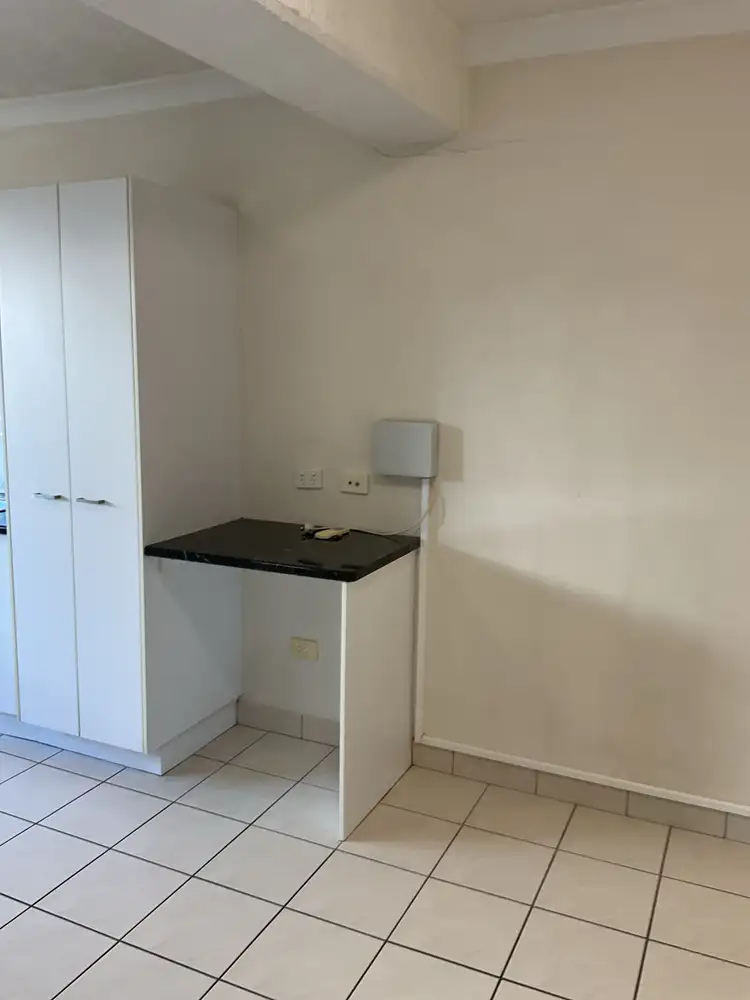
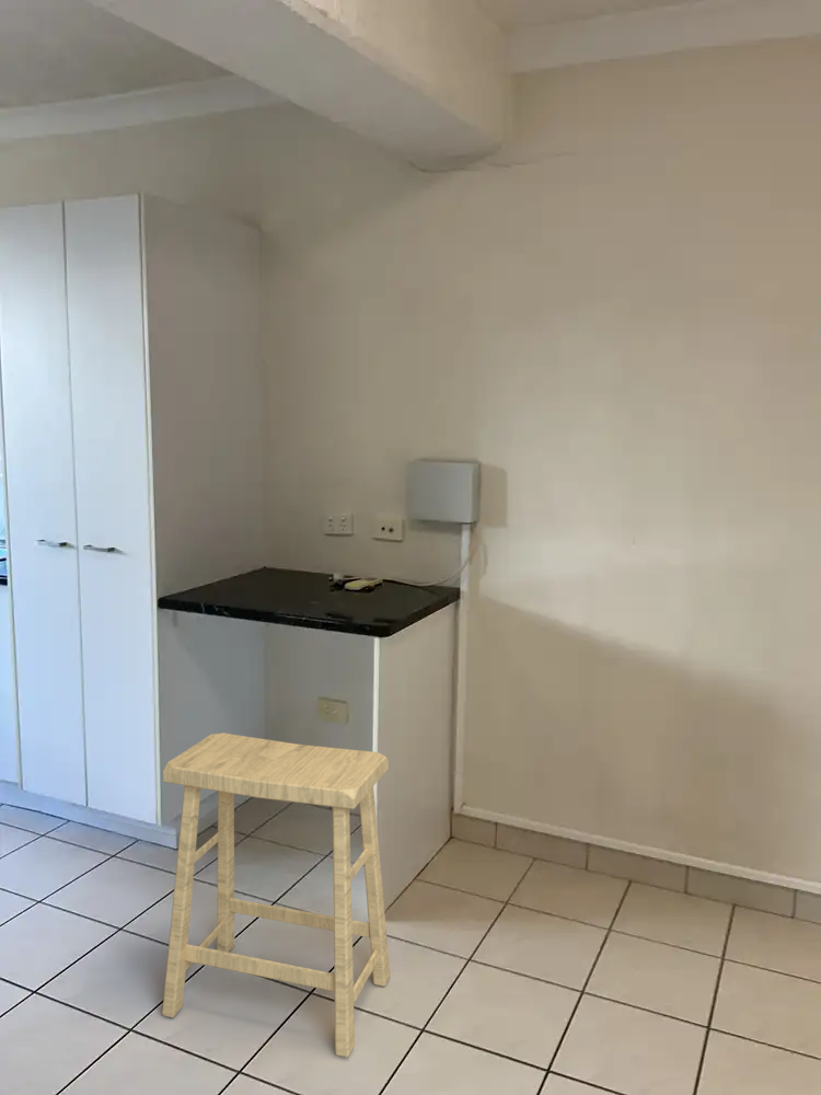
+ stool (274, 906)
